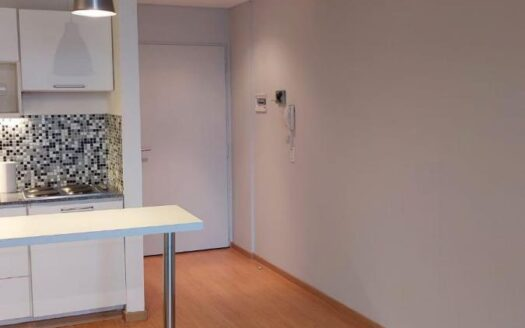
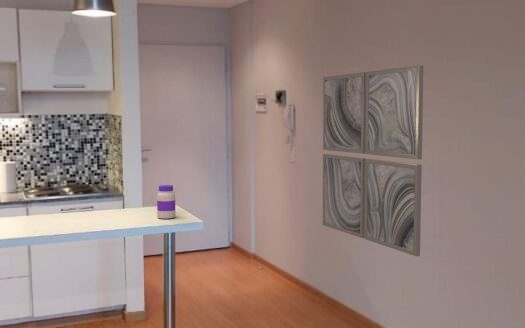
+ jar (166, 201)
+ wall art (365, 158)
